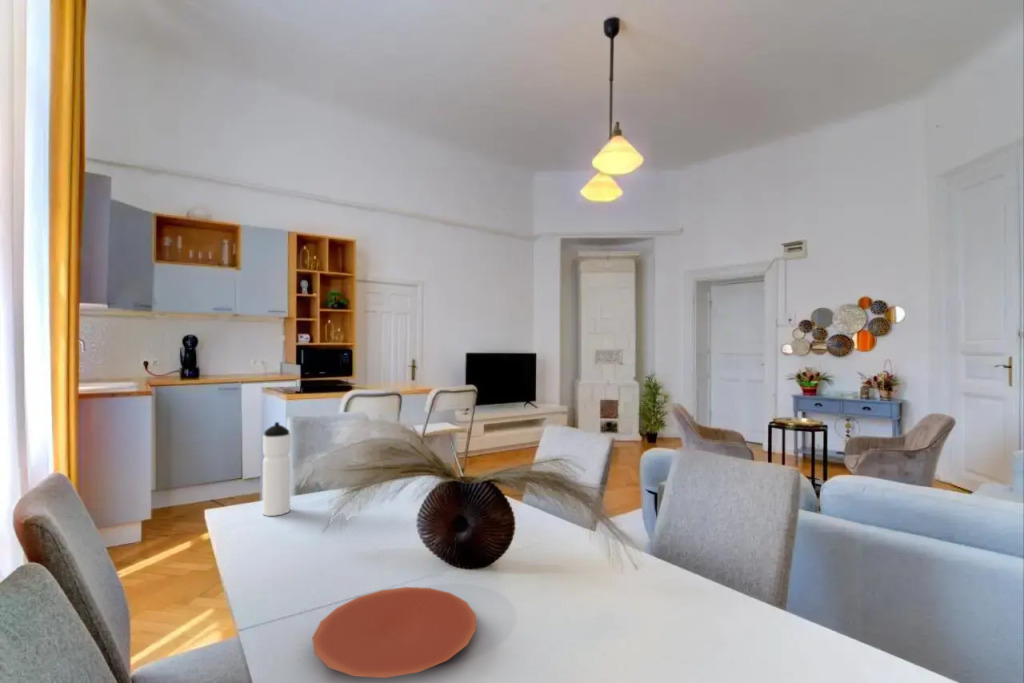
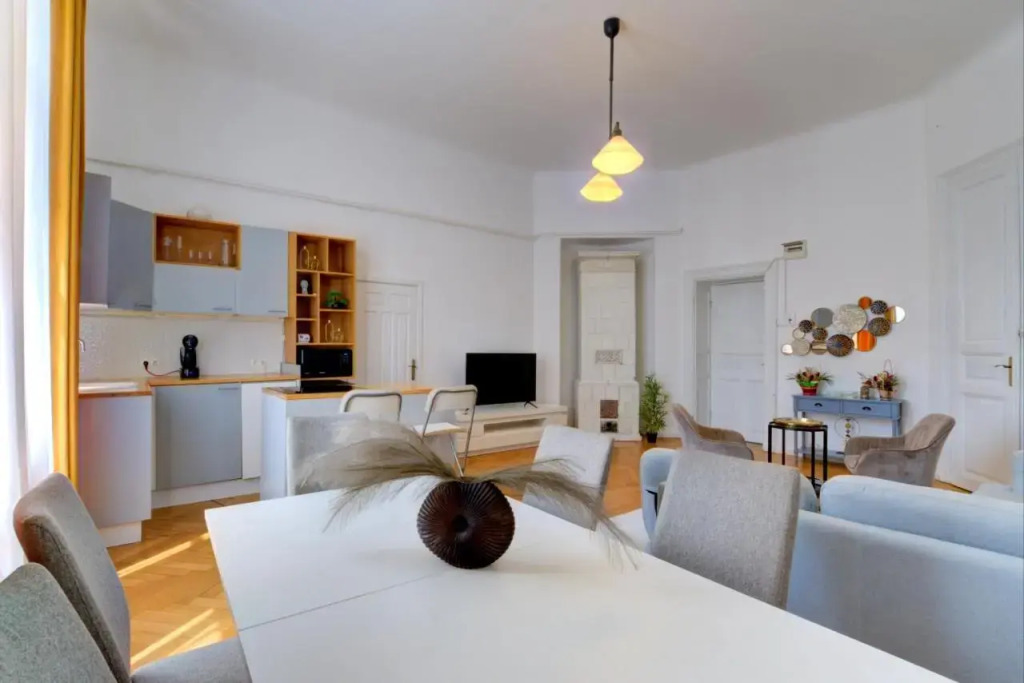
- water bottle (276, 467)
- plate (397, 631)
